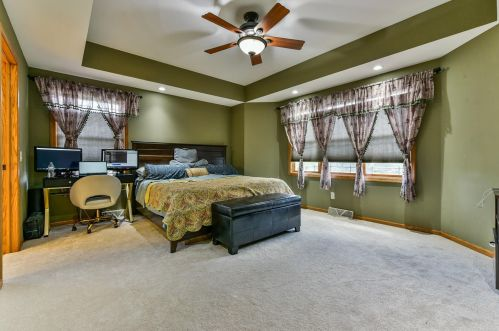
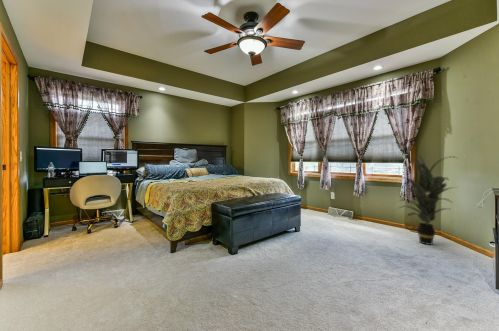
+ indoor plant (423, 196)
